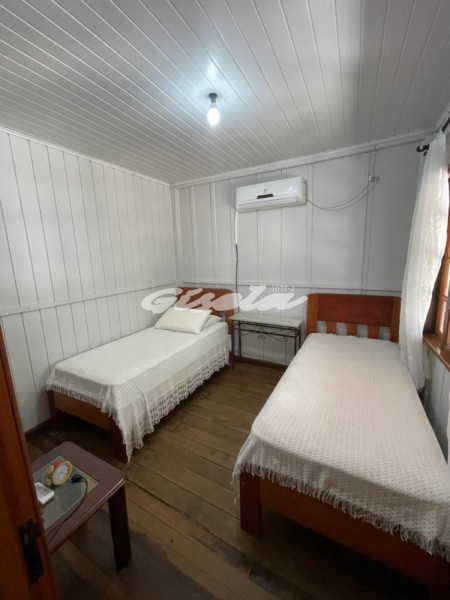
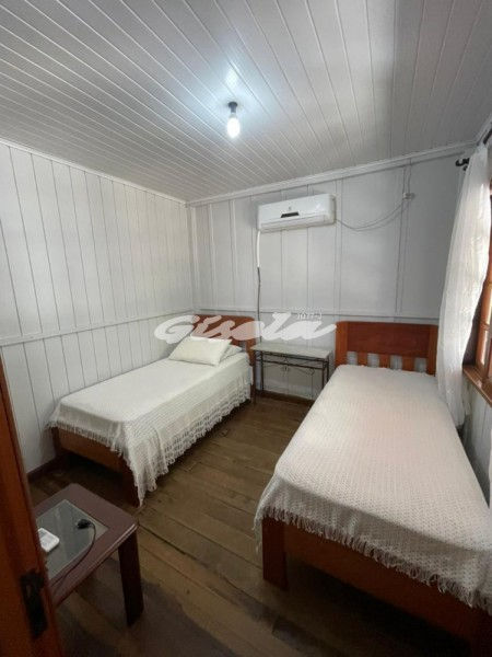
- alarm clock (57, 472)
